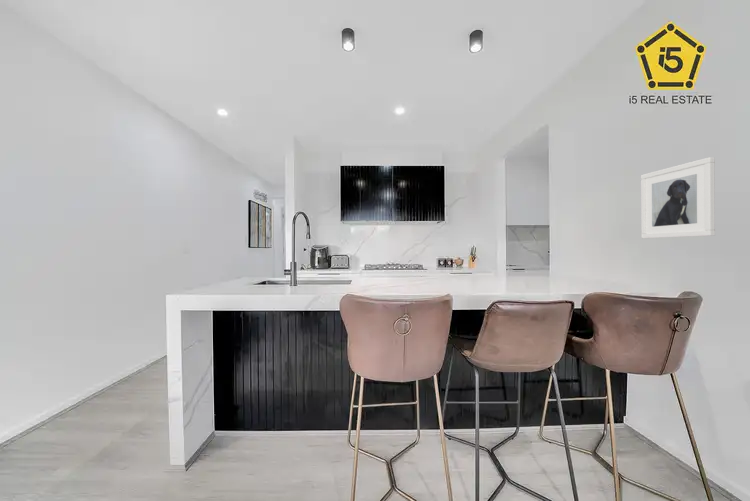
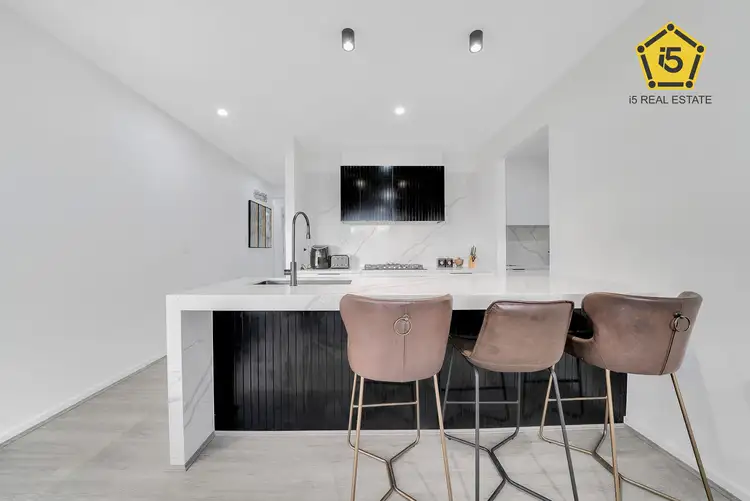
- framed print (673, 202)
